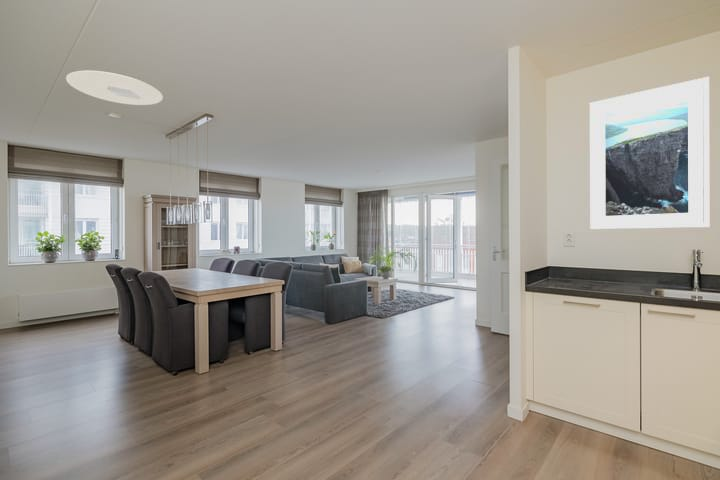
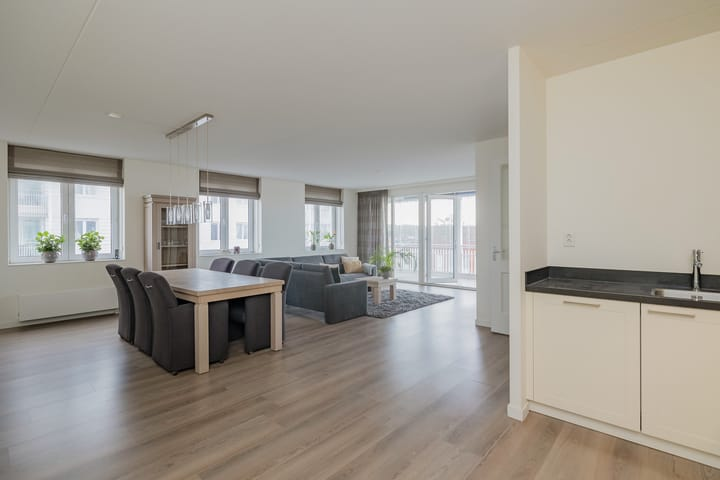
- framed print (644, 159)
- ceiling light (117, 86)
